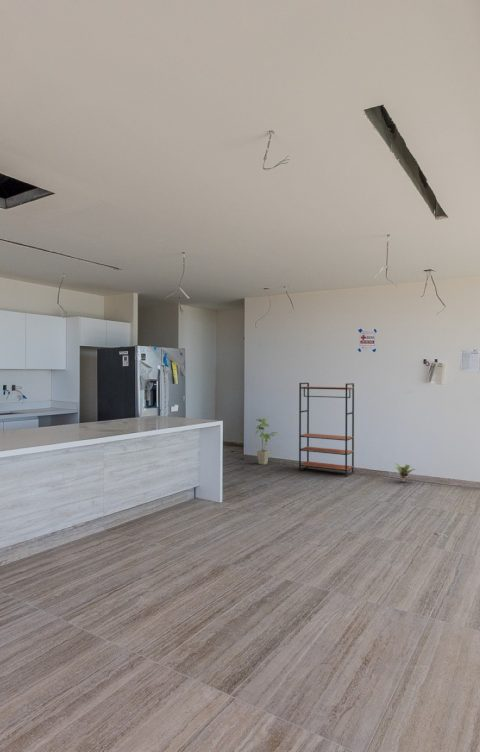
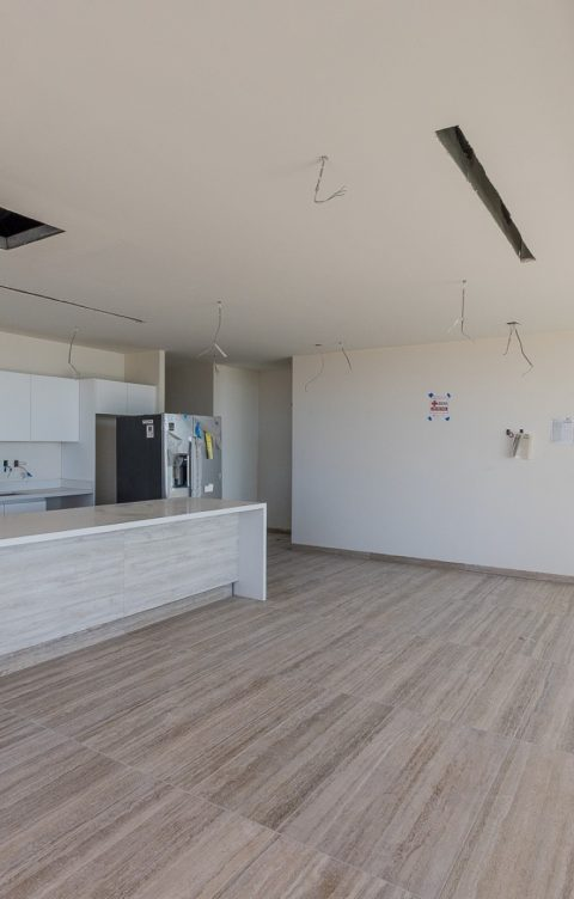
- bookshelf (322, 434)
- potted plant (404, 472)
- house plant (265, 441)
